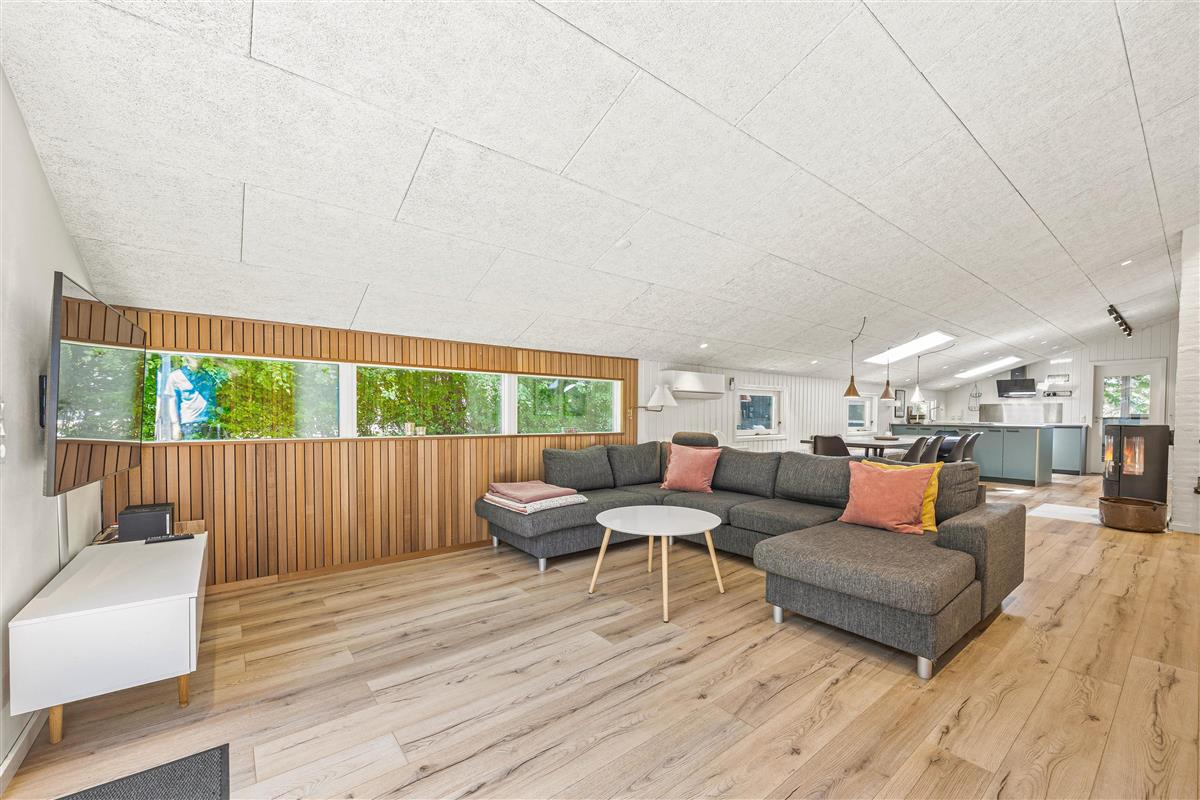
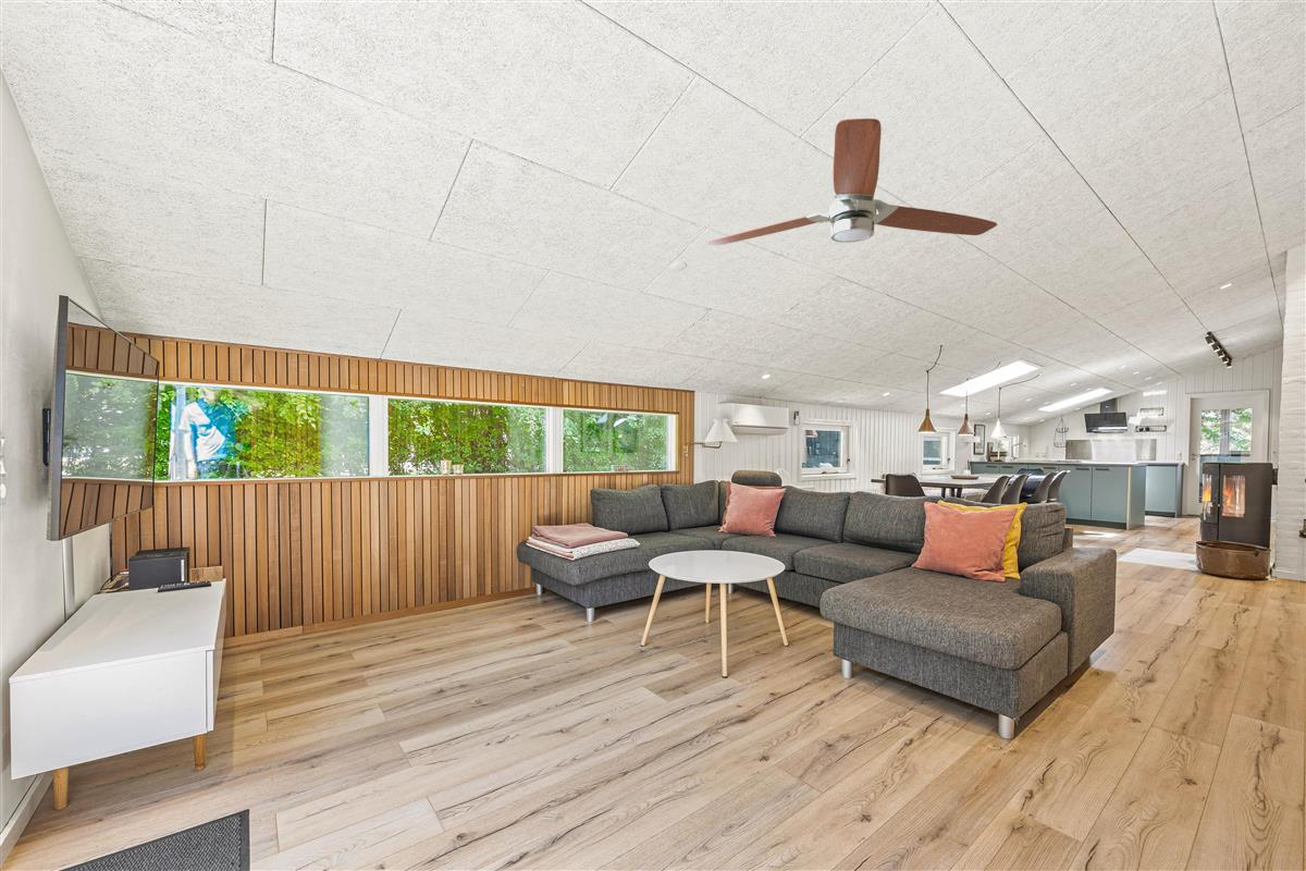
+ electric fan (845, 179)
